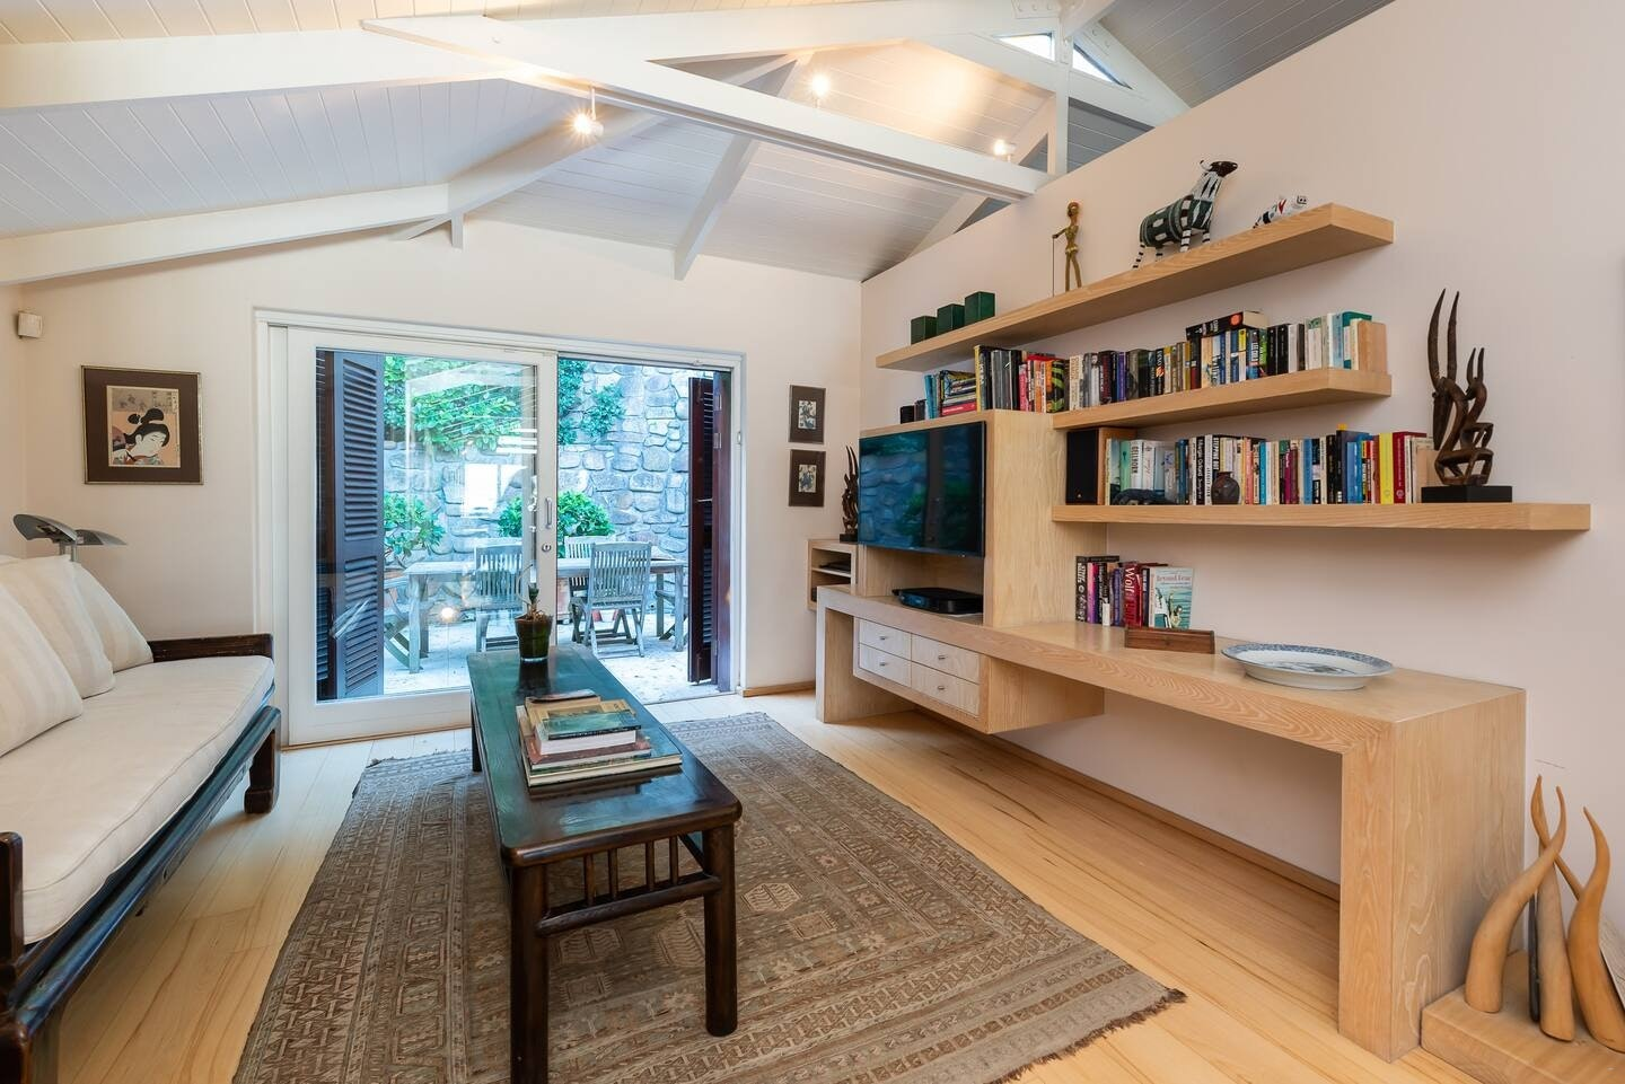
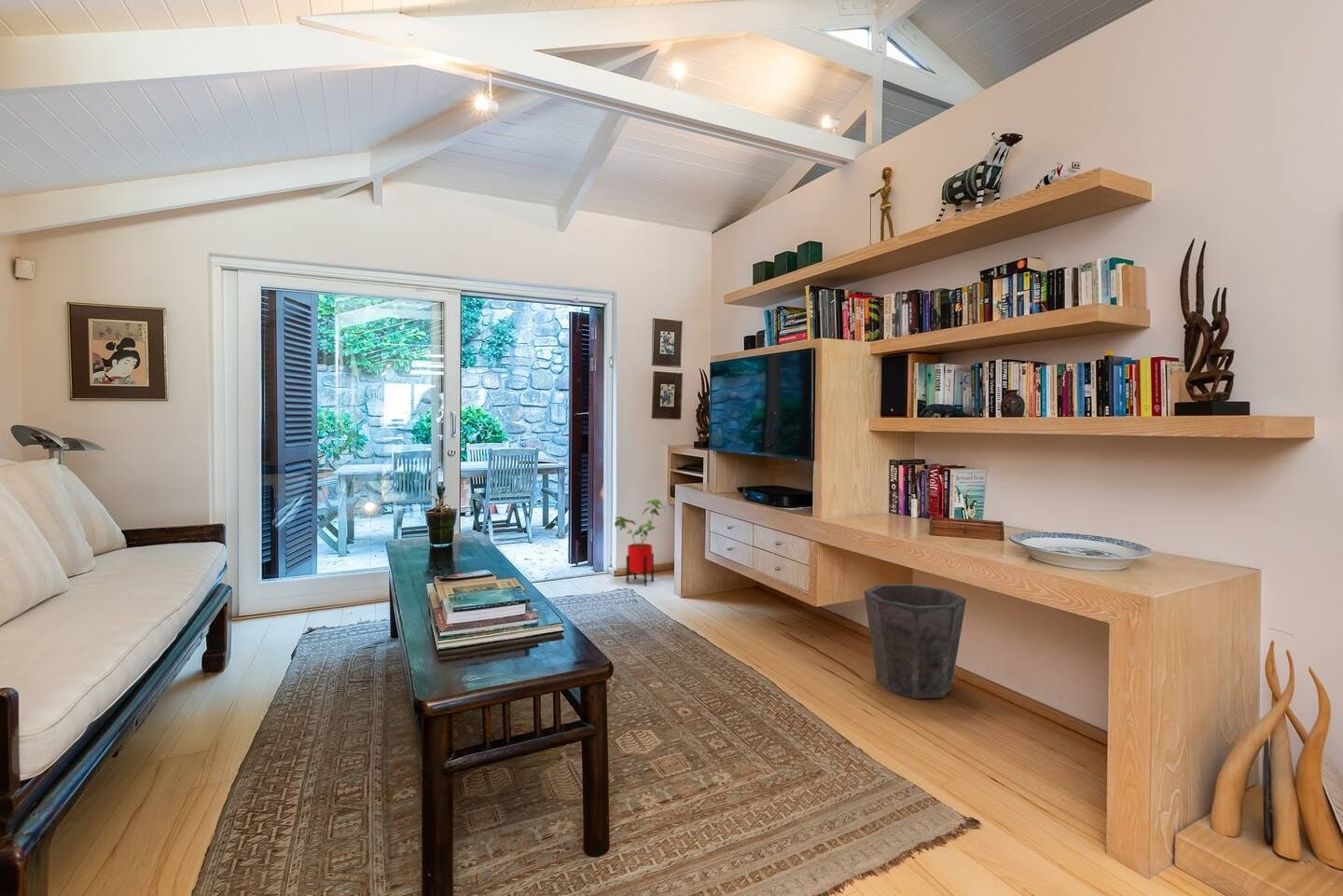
+ waste bin (913, 640)
+ house plant (643, 541)
